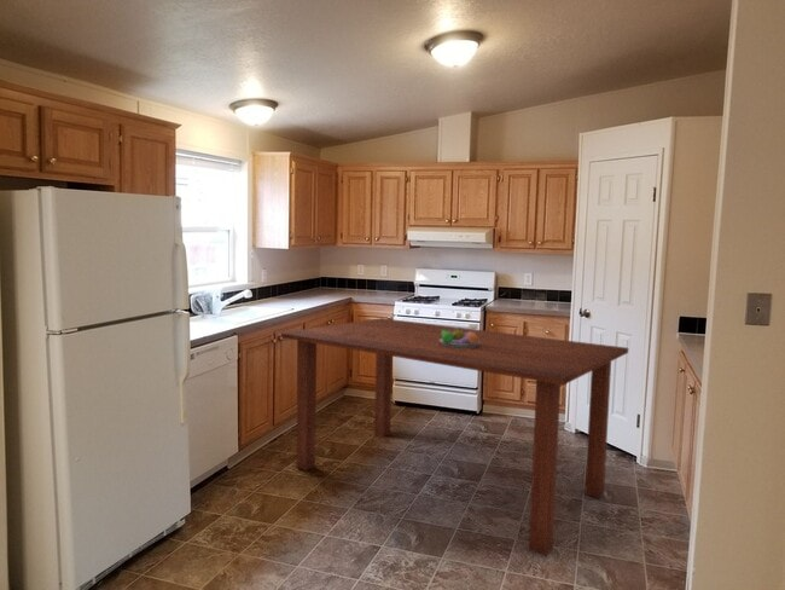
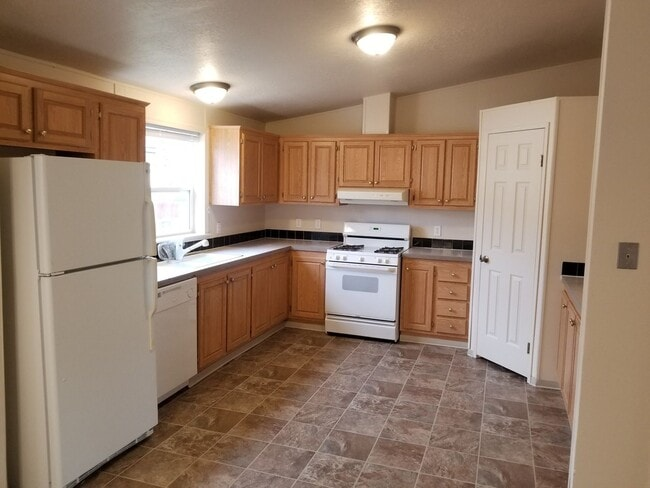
- fruit bowl (458, 336)
- dining table (455, 366)
